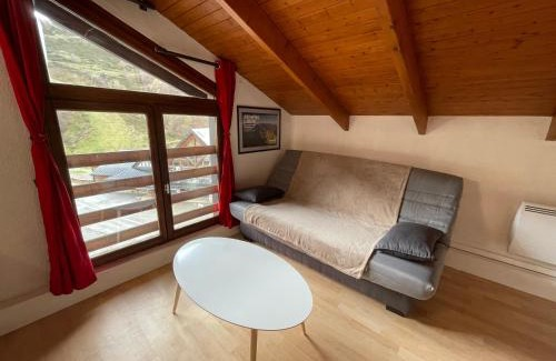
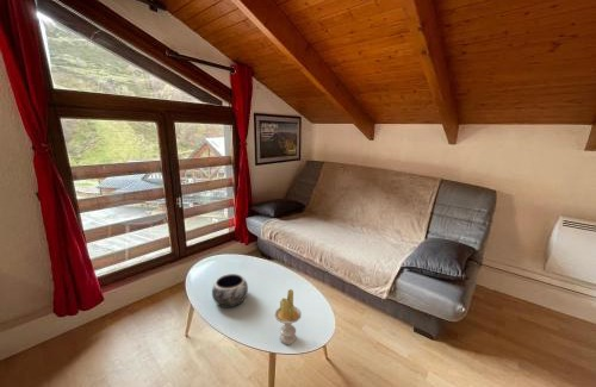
+ candle (287, 314)
+ decorative bowl (230, 289)
